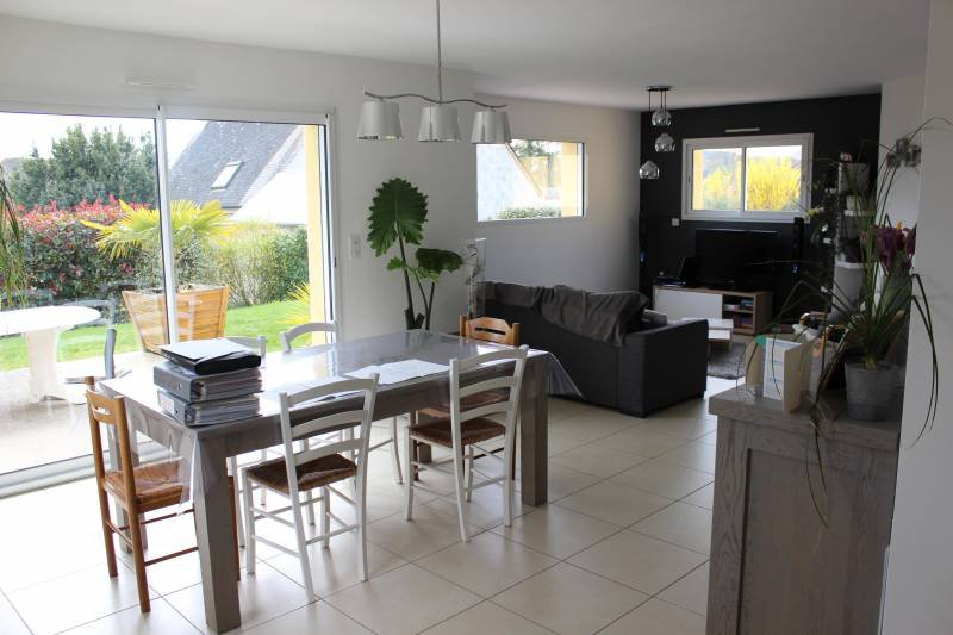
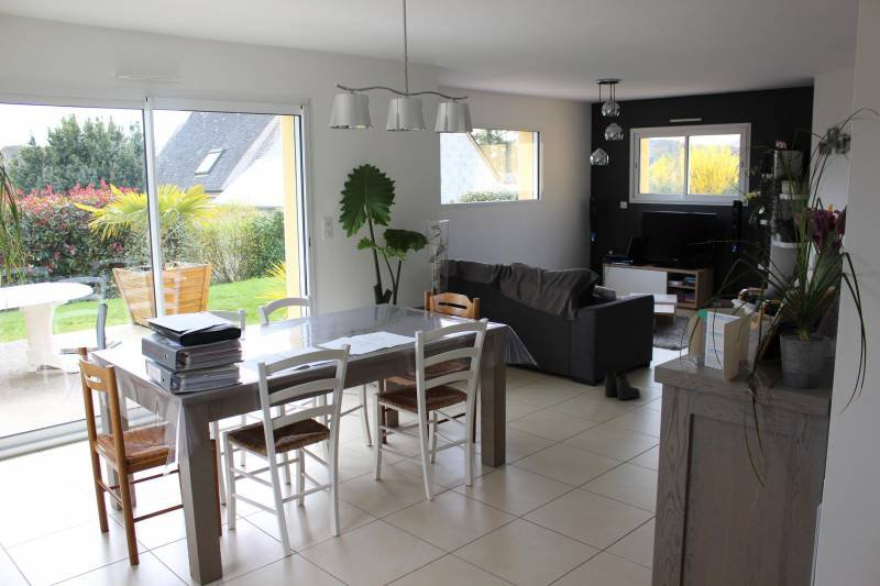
+ boots (622, 384)
